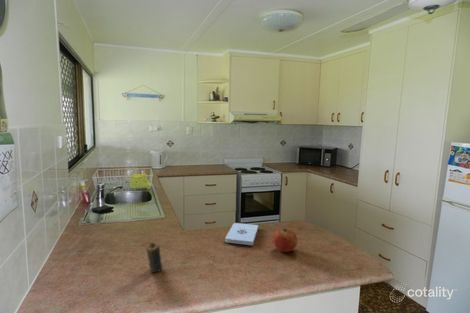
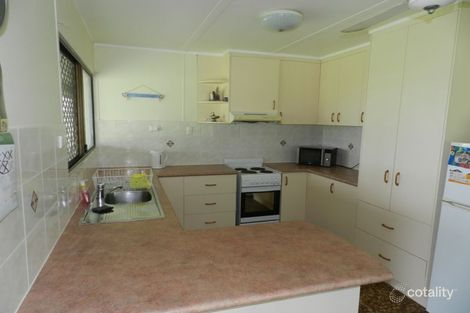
- notepad (242, 233)
- apple (285, 238)
- candle (154, 257)
